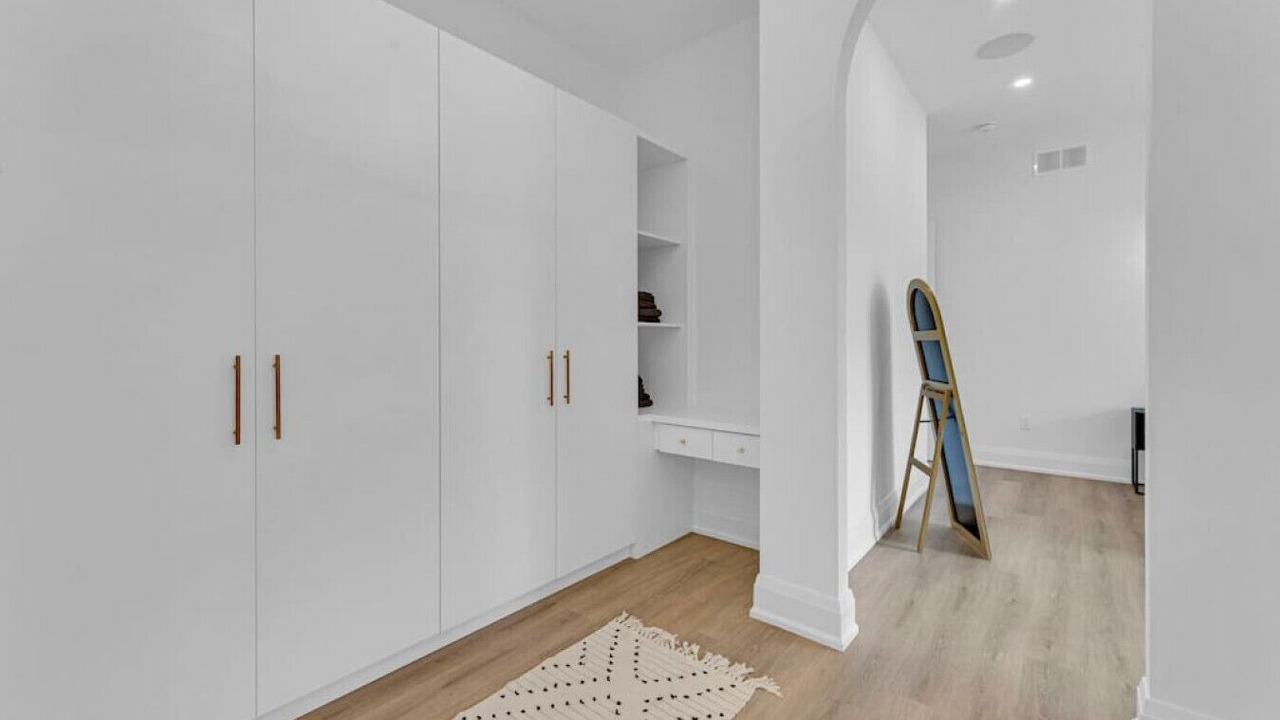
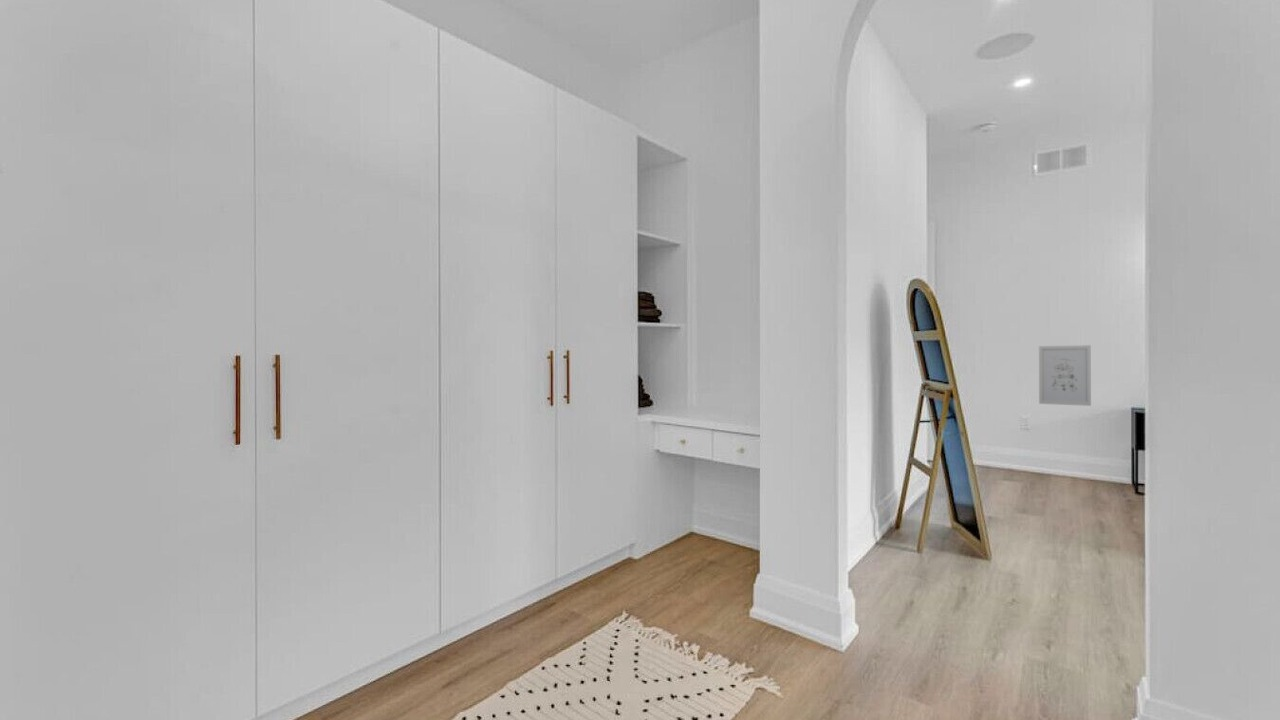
+ wall art (1064, 375)
